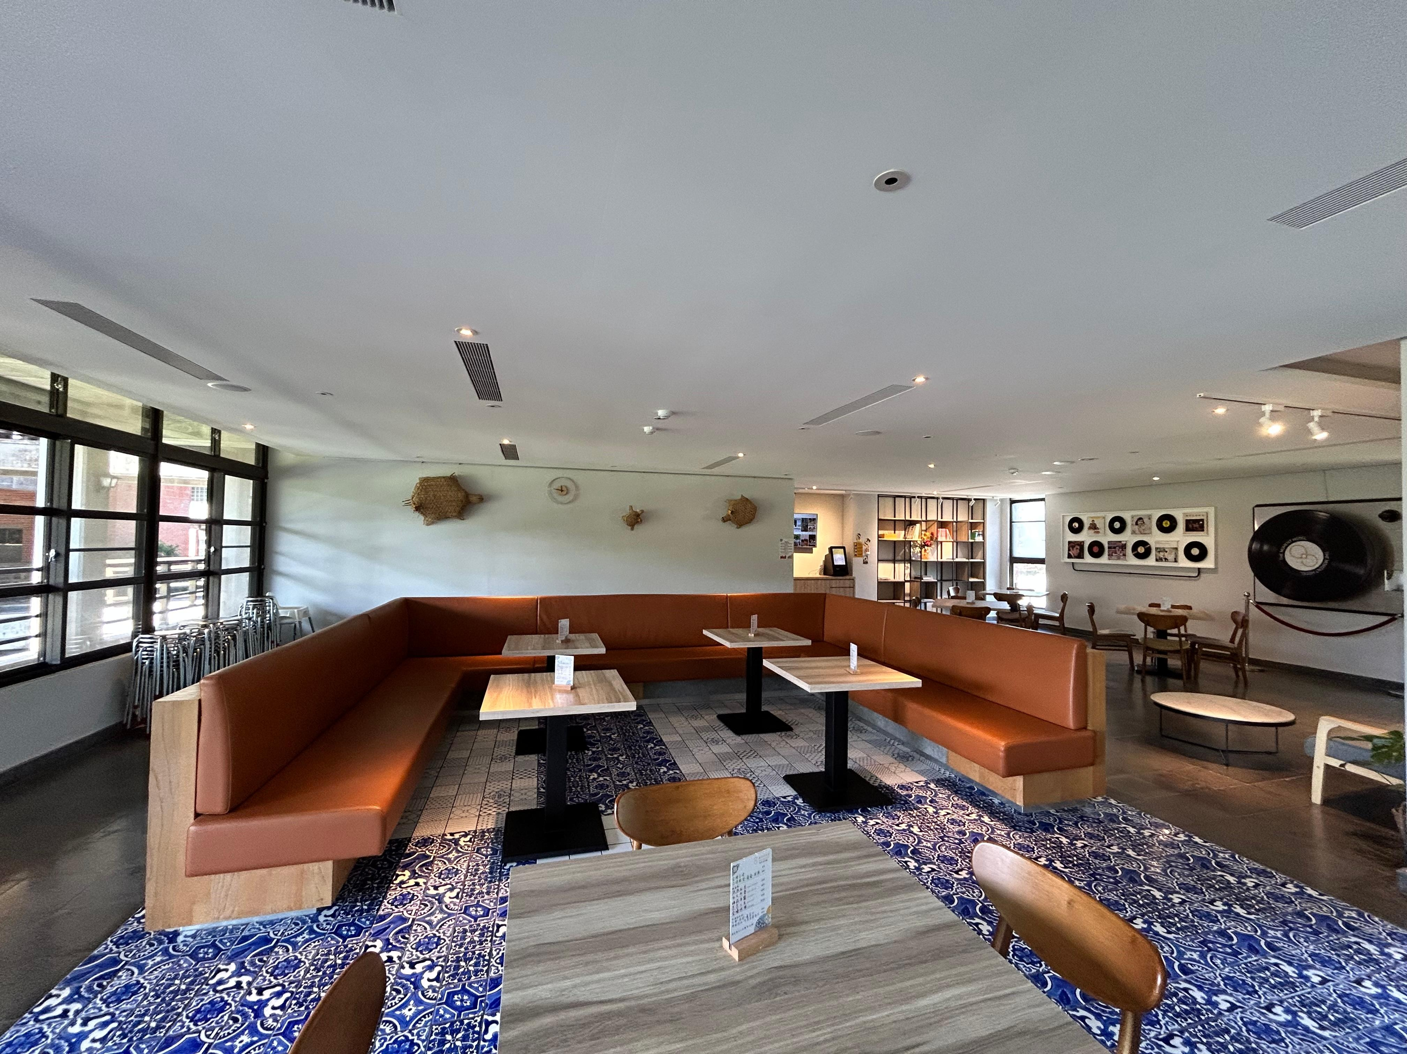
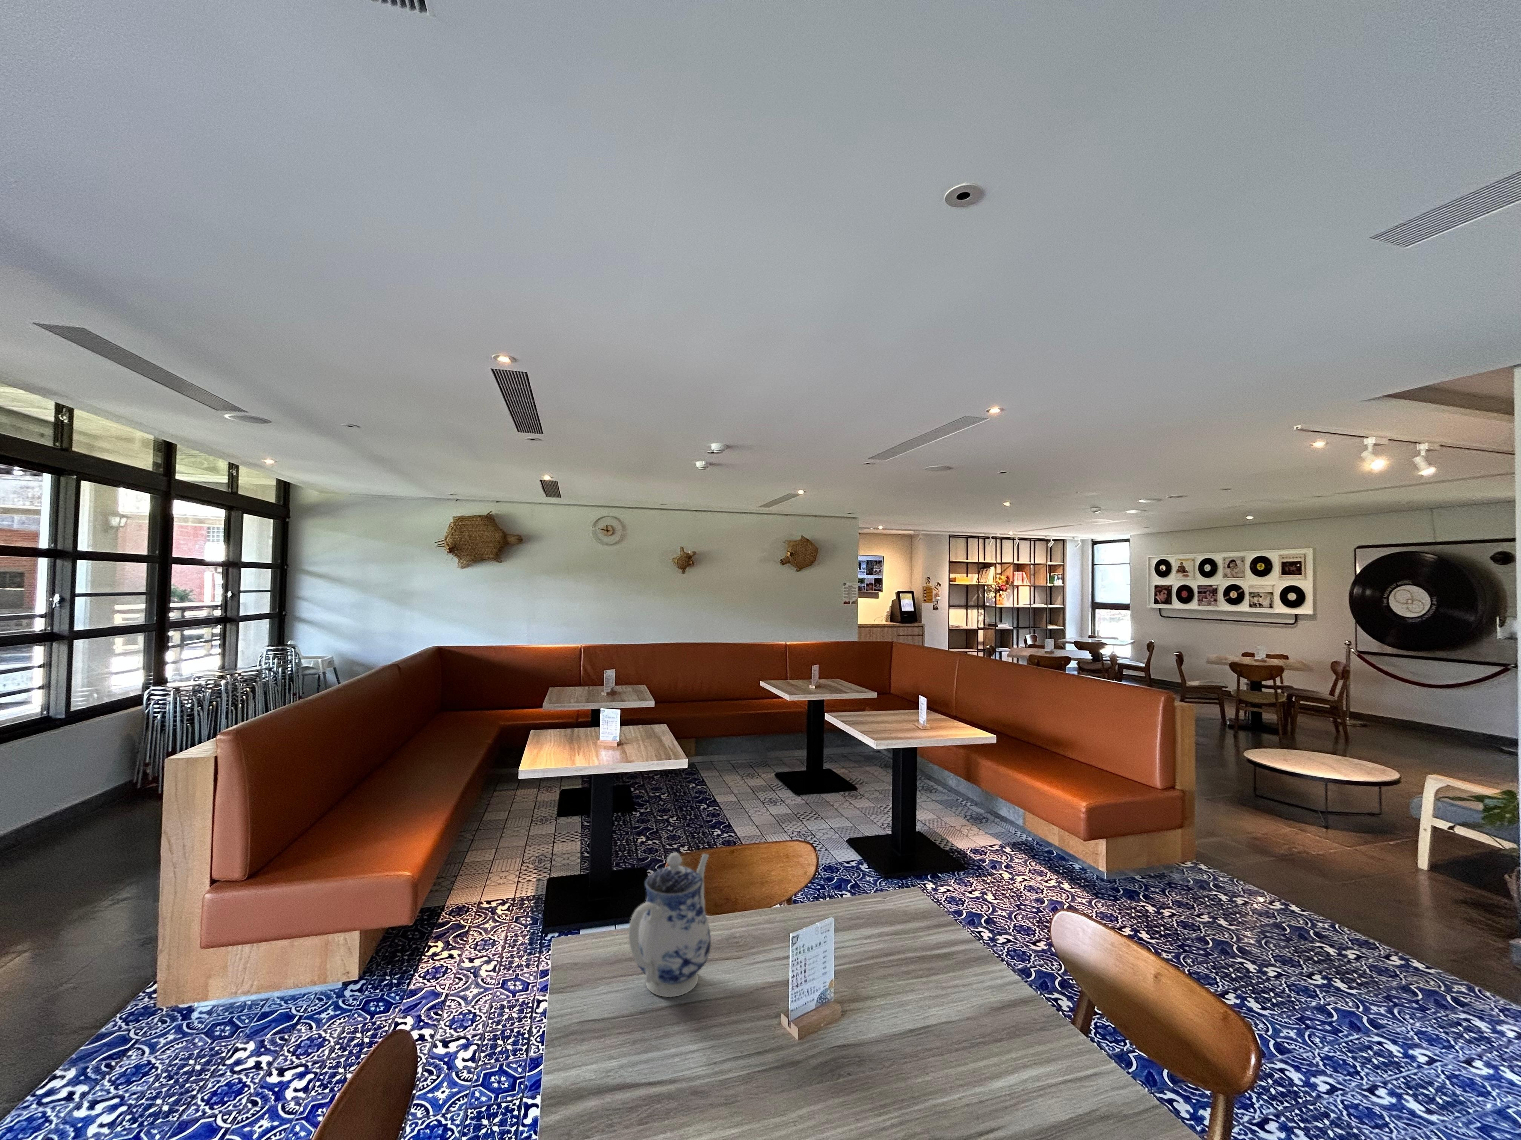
+ teapot (673, 916)
